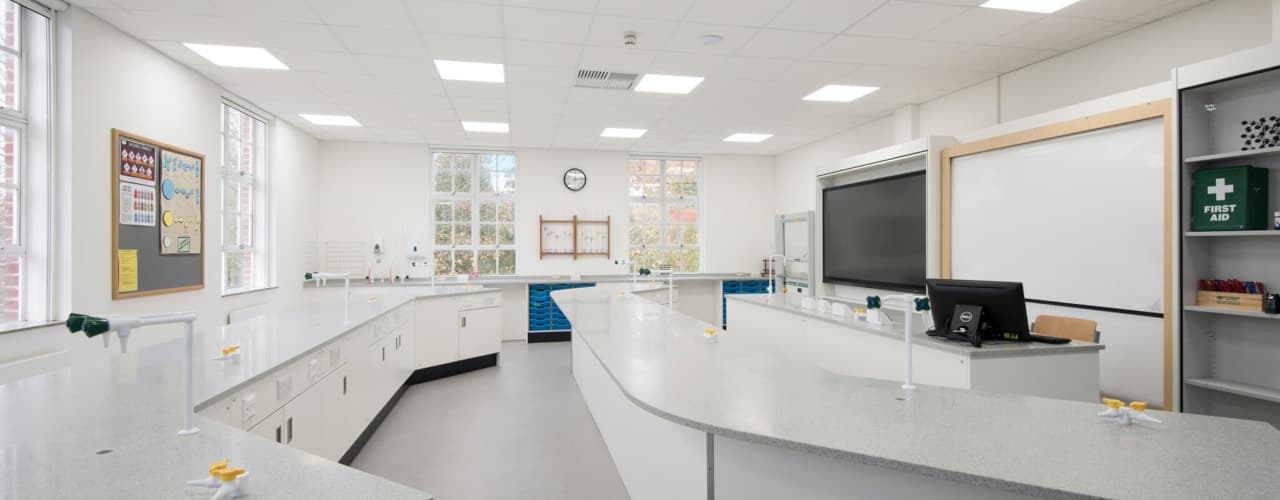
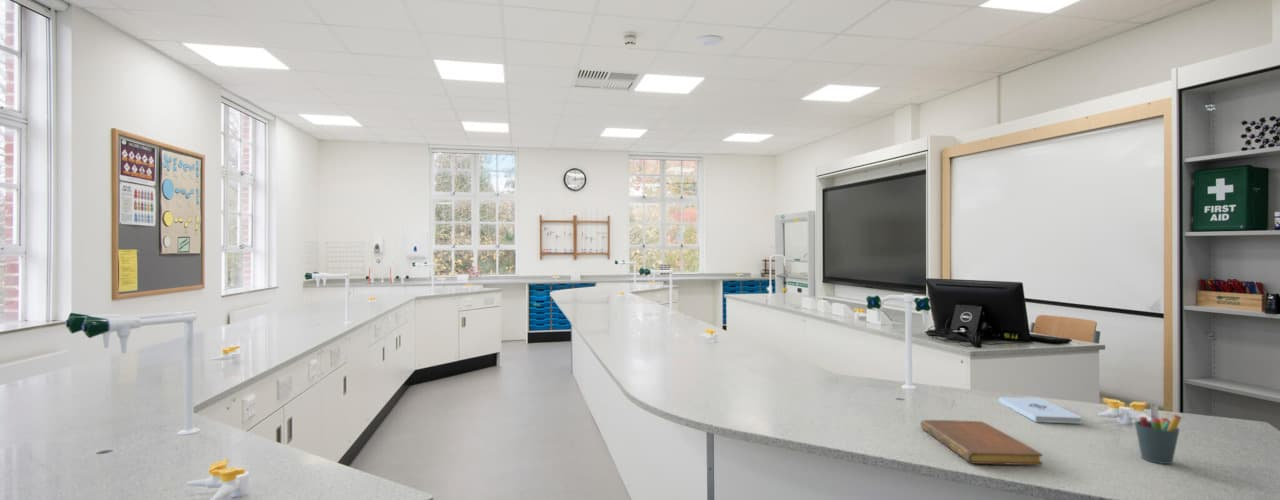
+ notepad (1038, 409)
+ notebook (976, 440)
+ pen holder (1157, 433)
